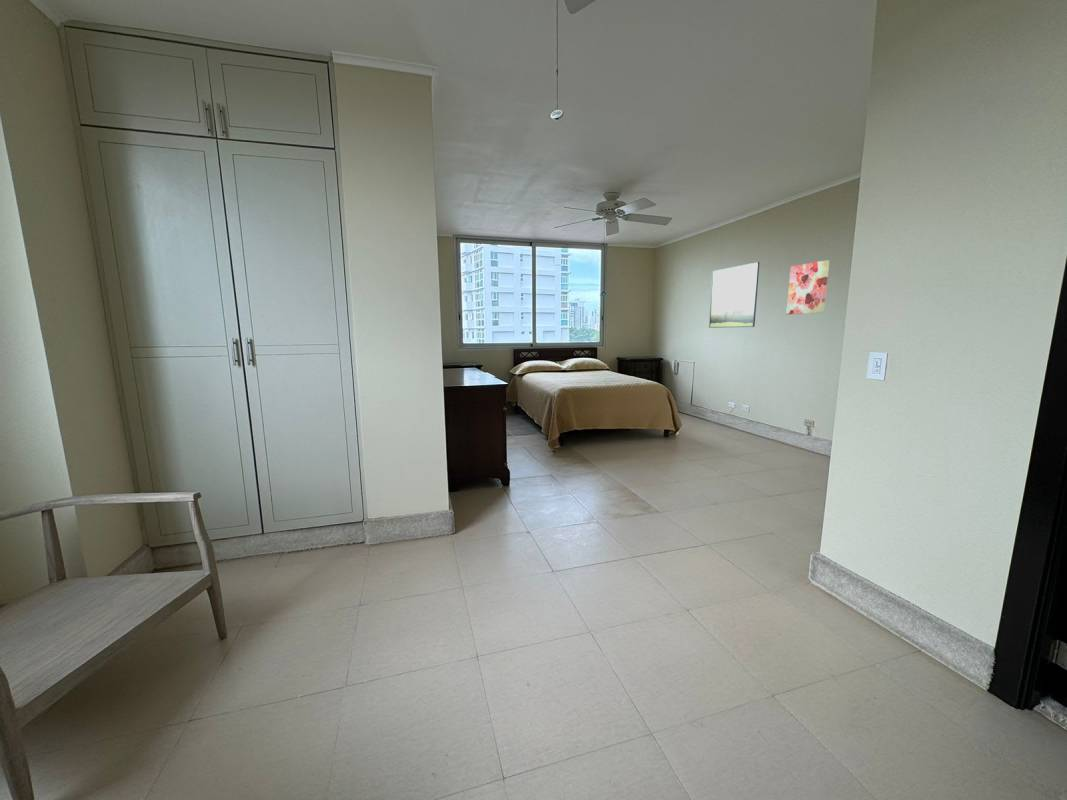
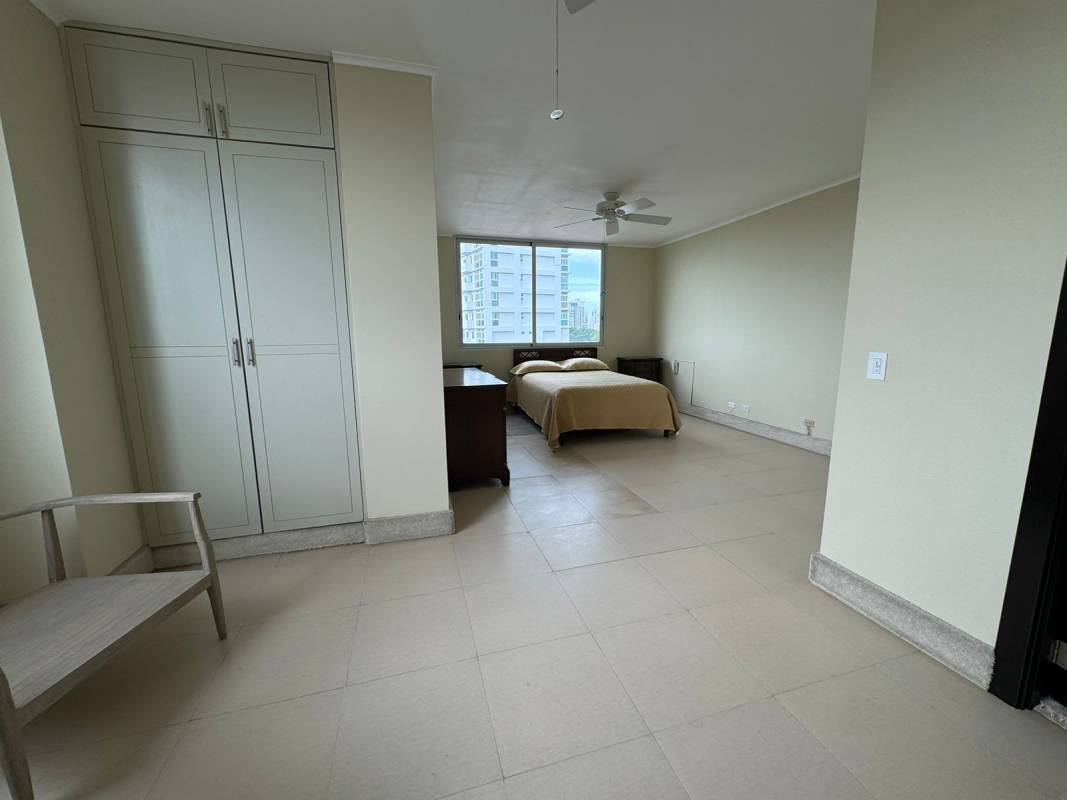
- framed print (732, 297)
- wall art (806, 288)
